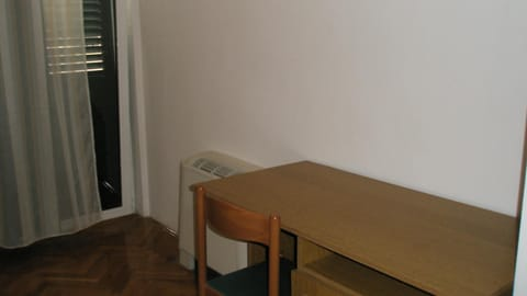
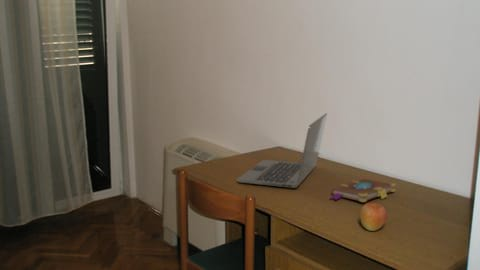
+ book (361, 190)
+ laptop (283, 161)
+ apple (373, 216)
